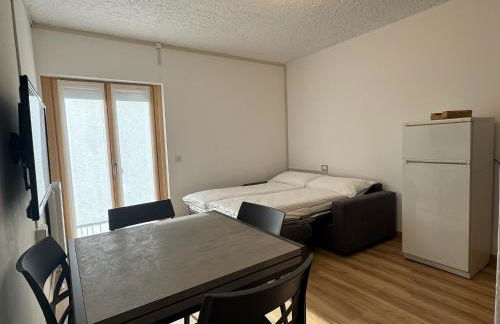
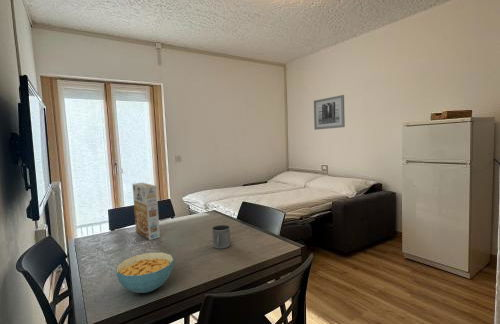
+ cereal box (145, 209)
+ mug (221, 237)
+ cereal bowl (146, 275)
+ wall art (328, 113)
